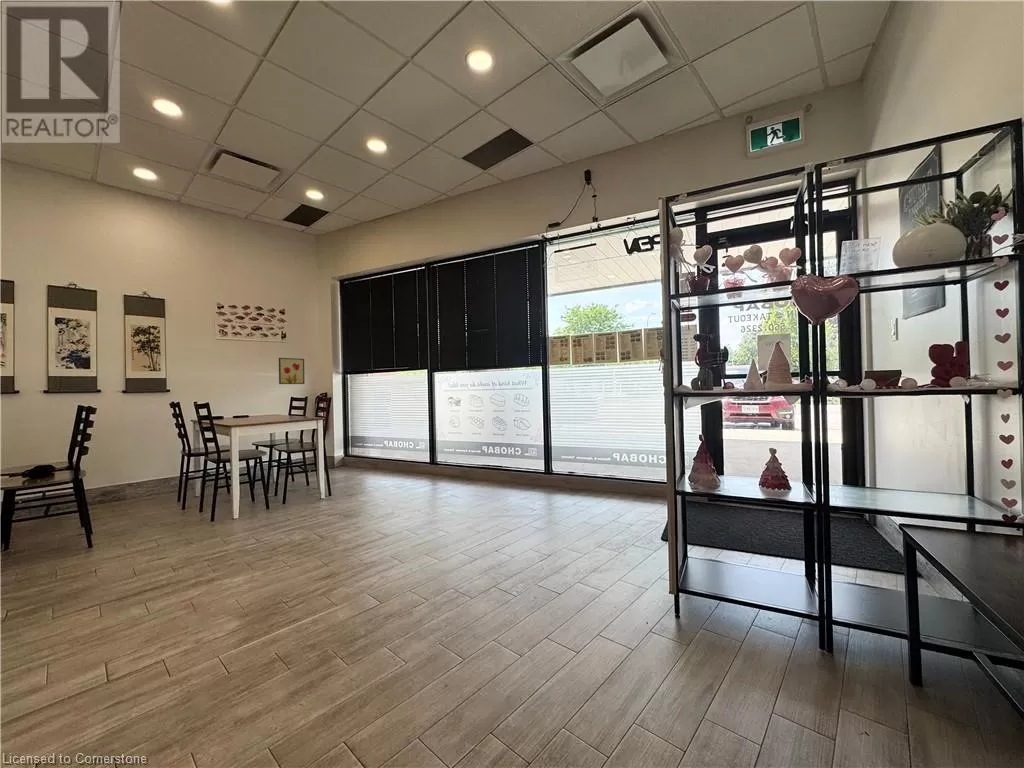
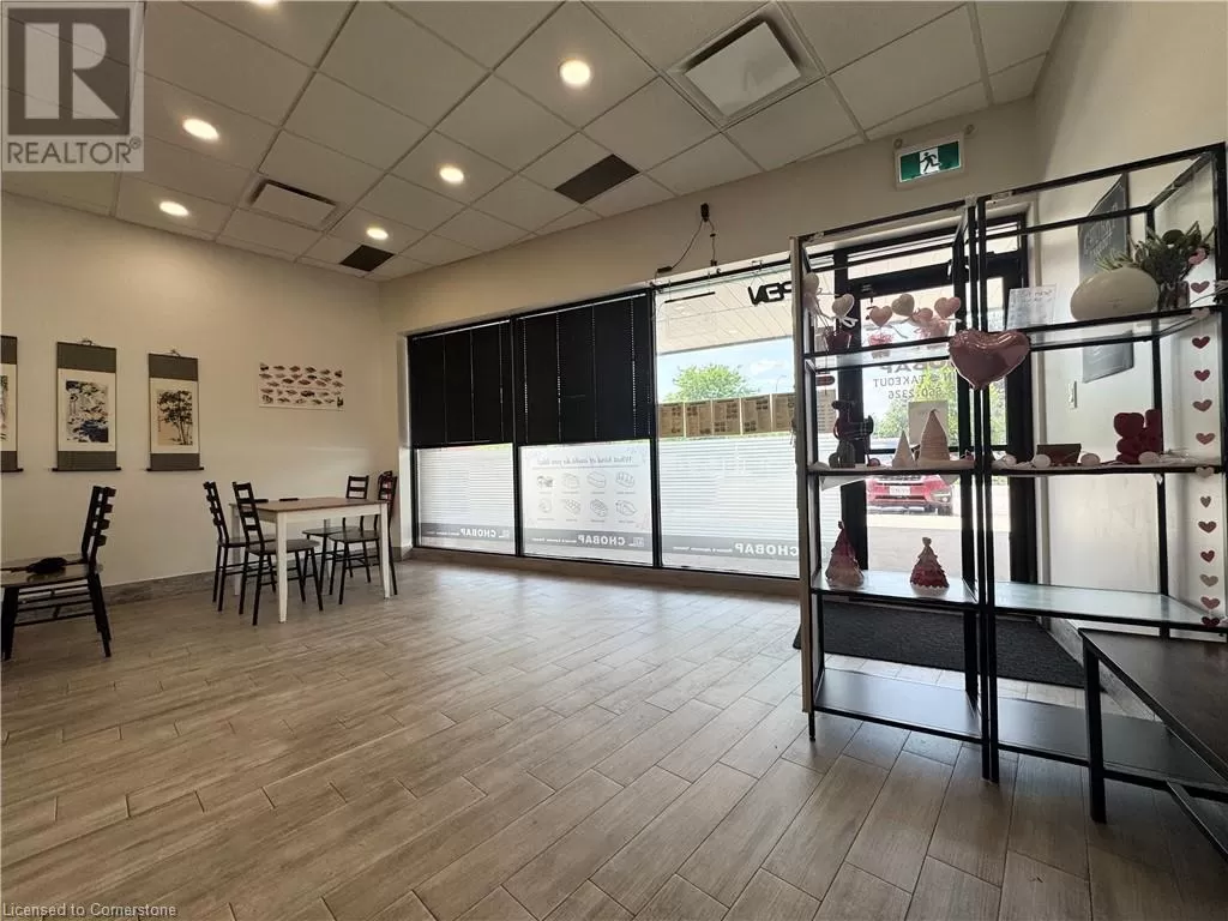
- wall art (291, 371)
